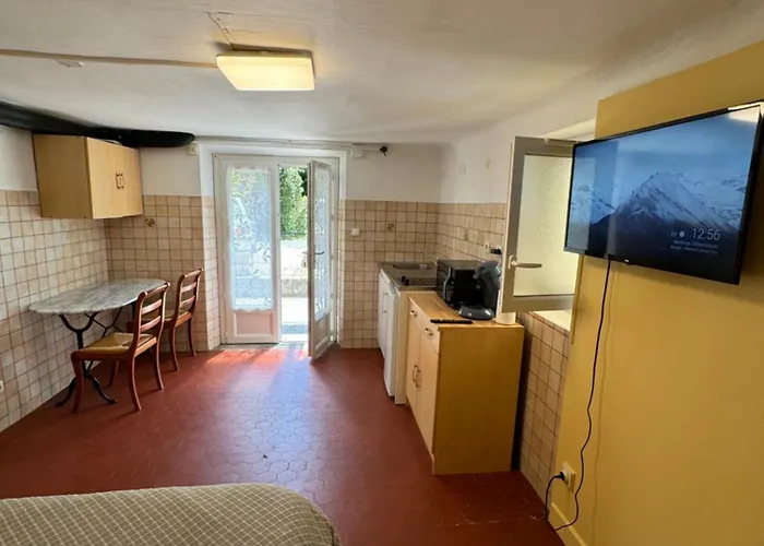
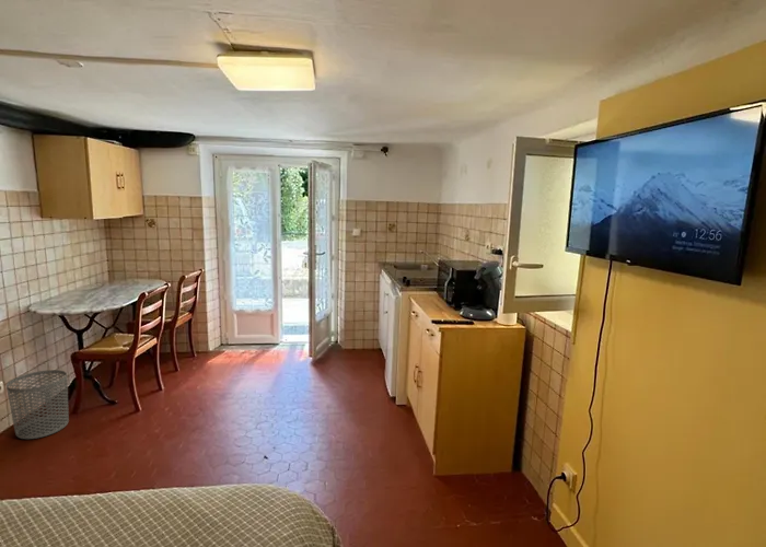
+ waste bin (39, 404)
